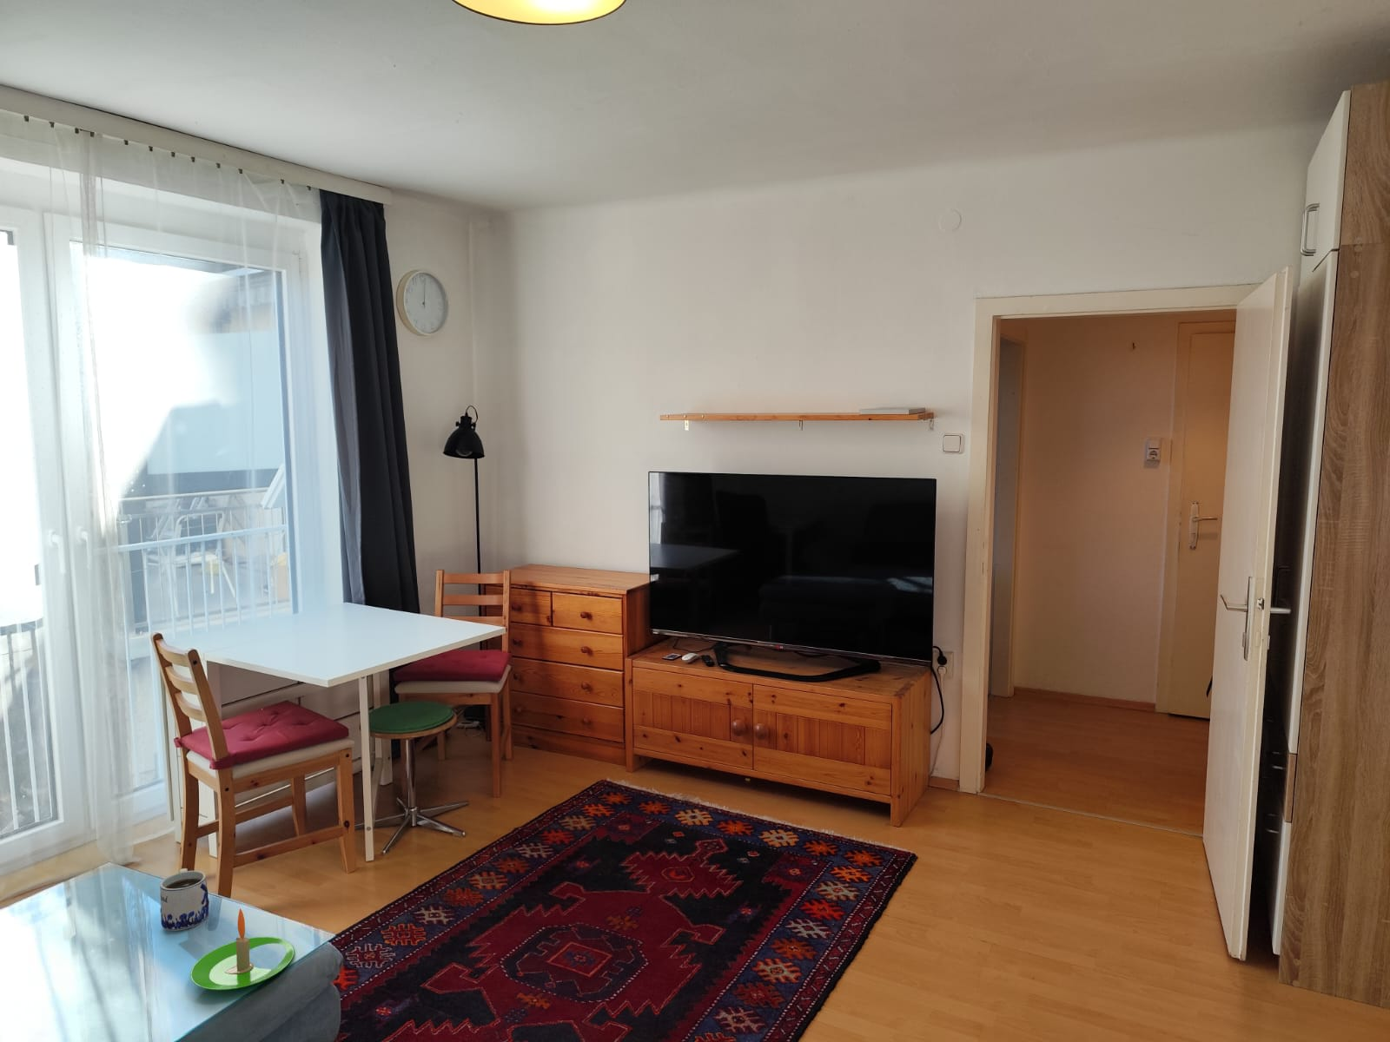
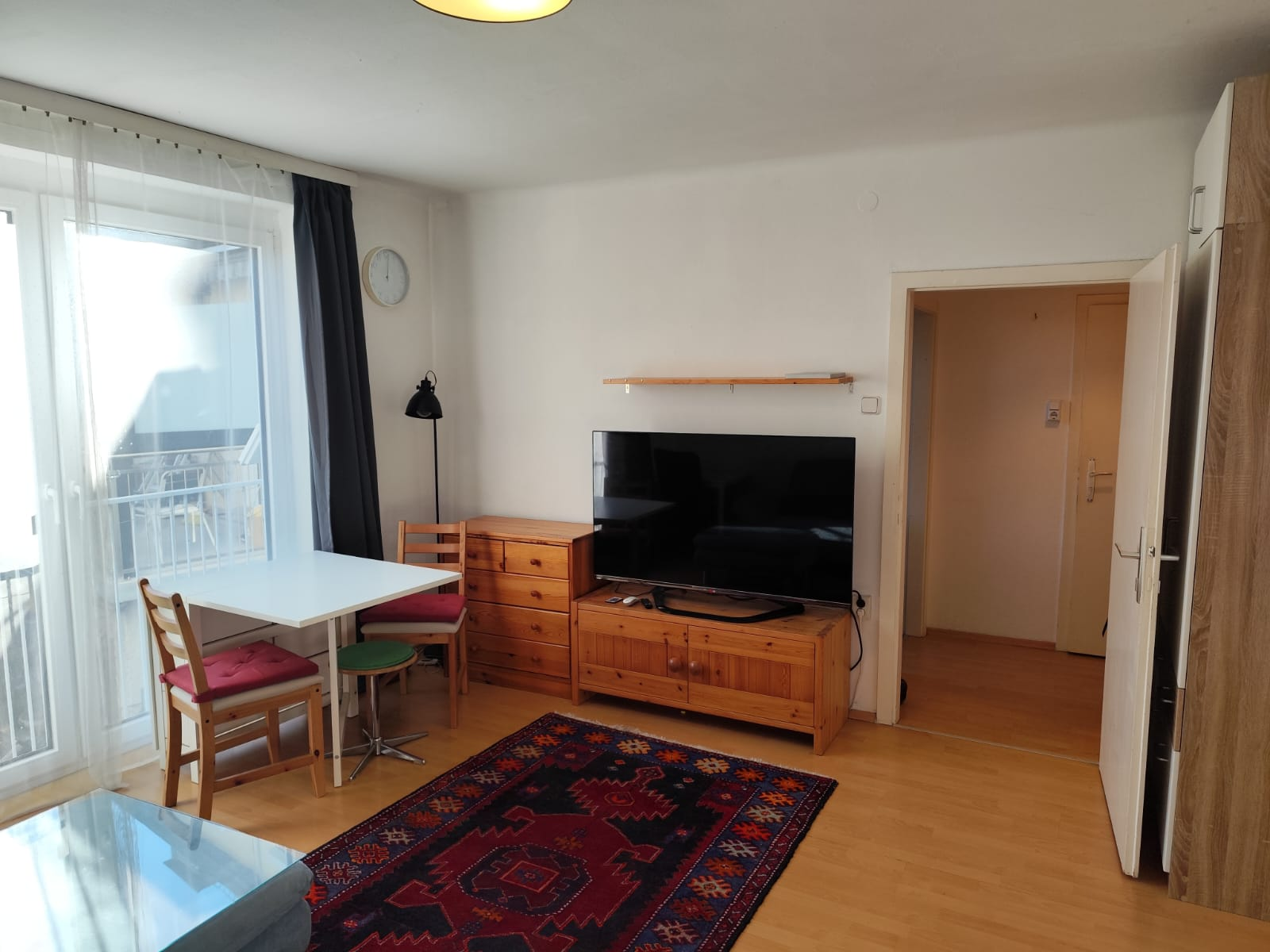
- candle (242, 939)
- mug (183, 898)
